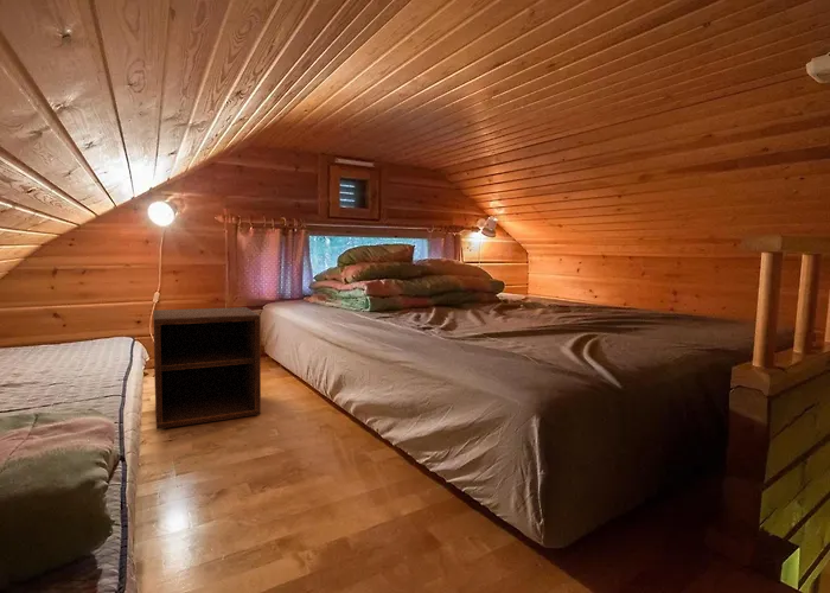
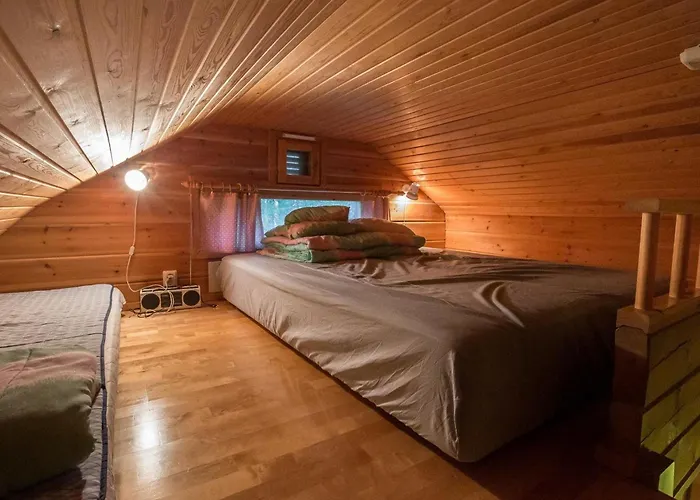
- nightstand (206, 361)
